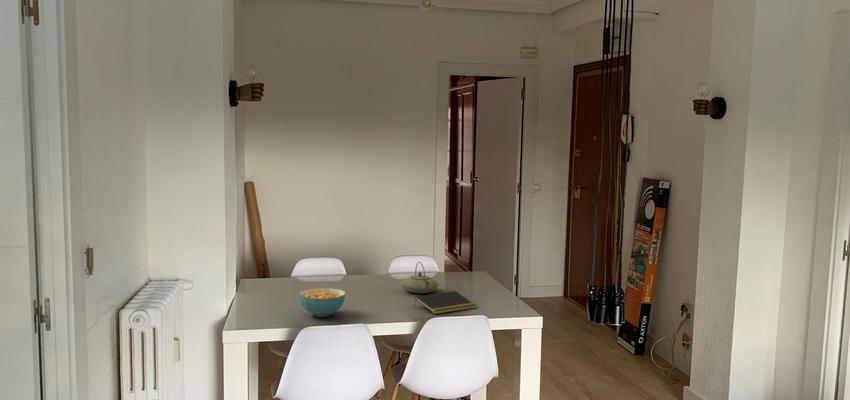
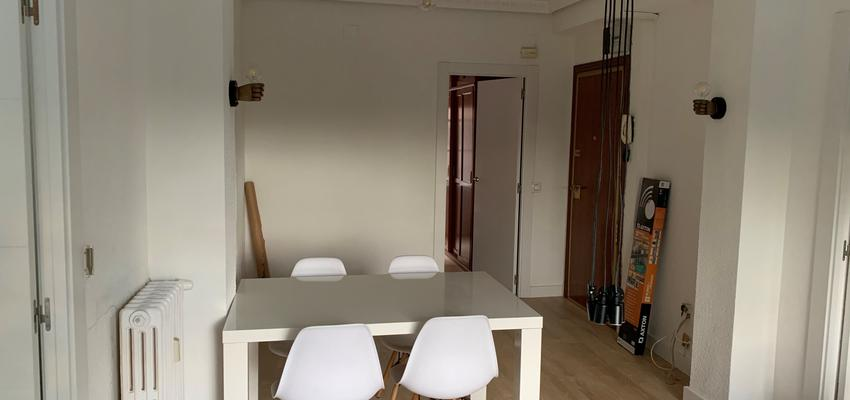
- teapot (420, 277)
- notepad (445, 302)
- cereal bowl (322, 304)
